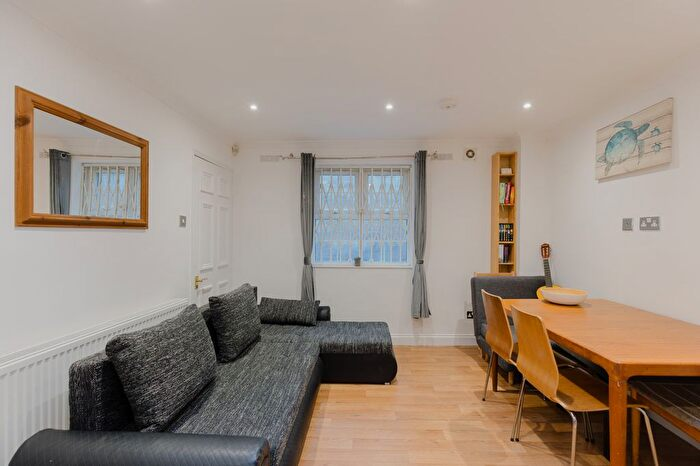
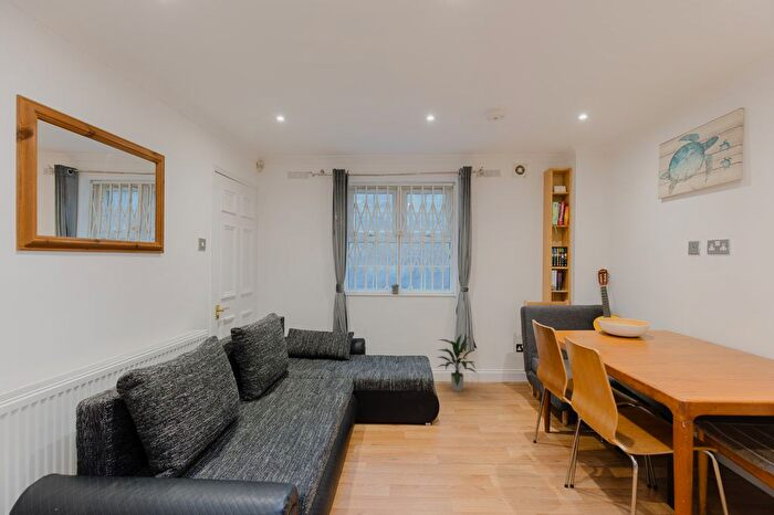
+ indoor plant (457, 361)
